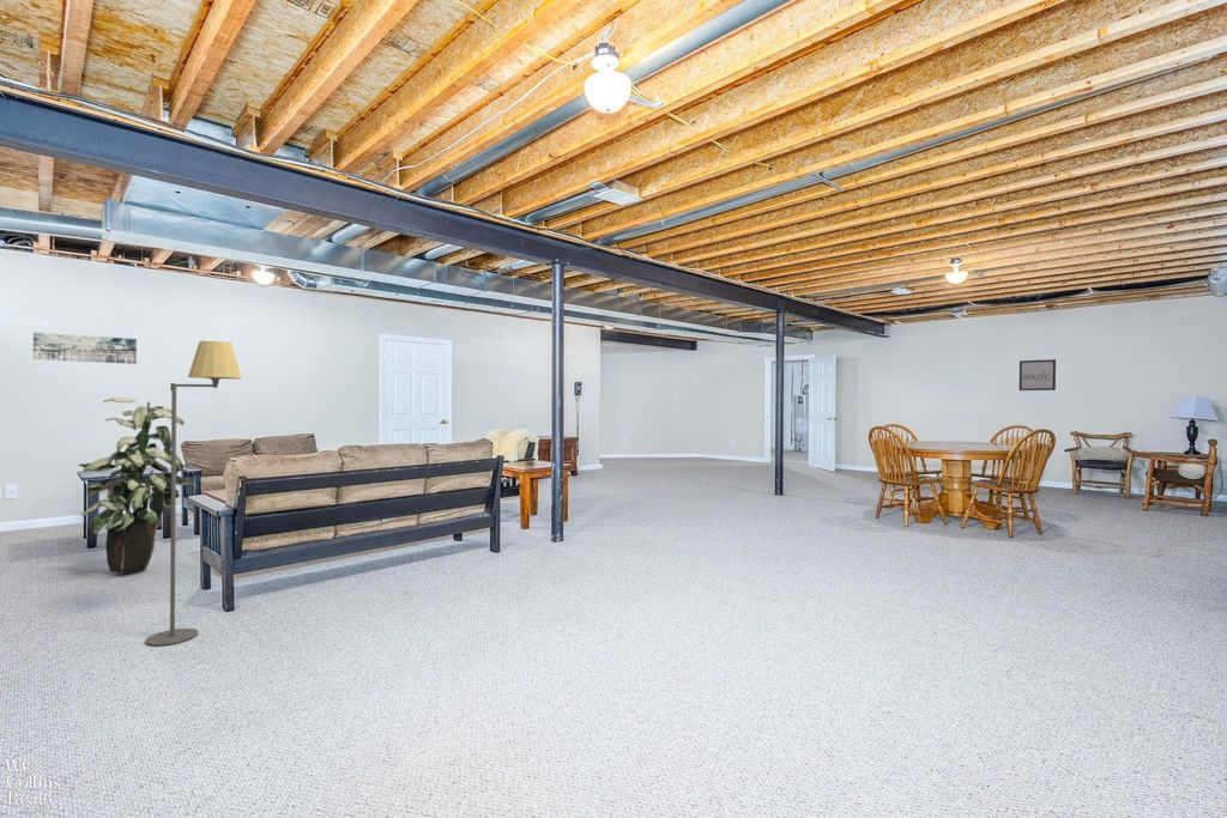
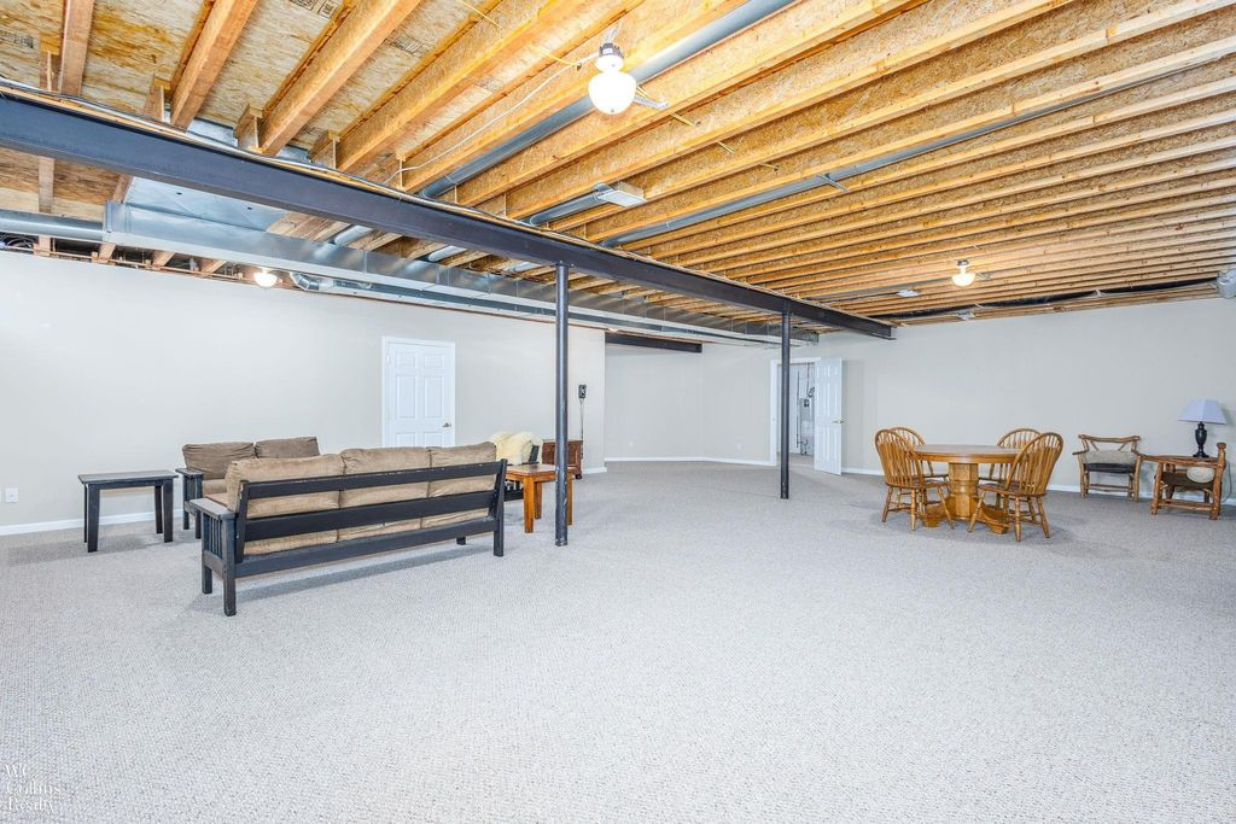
- wall art (1036, 375)
- floor lamp (175, 485)
- wall art (86, 349)
- indoor plant (132, 484)
